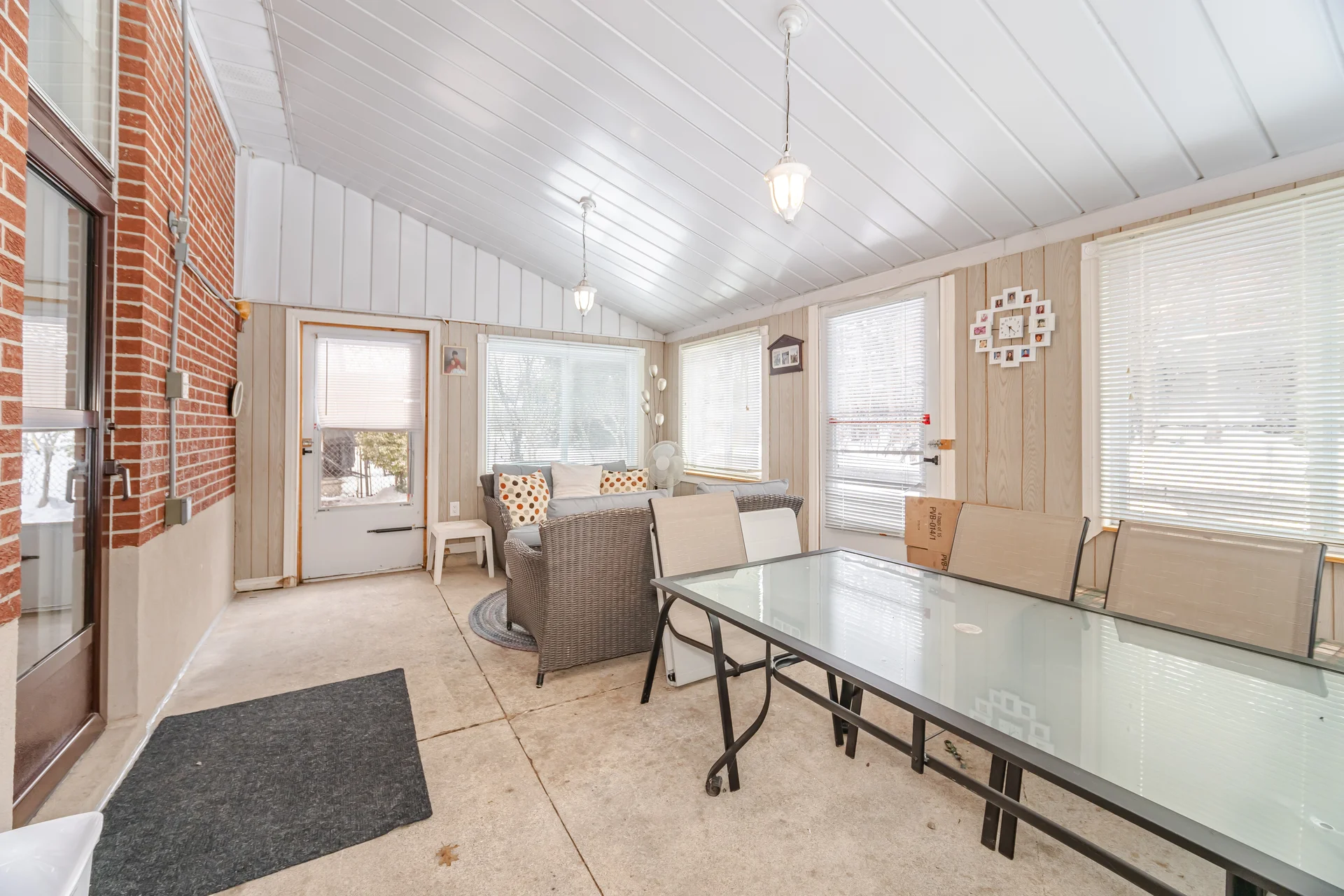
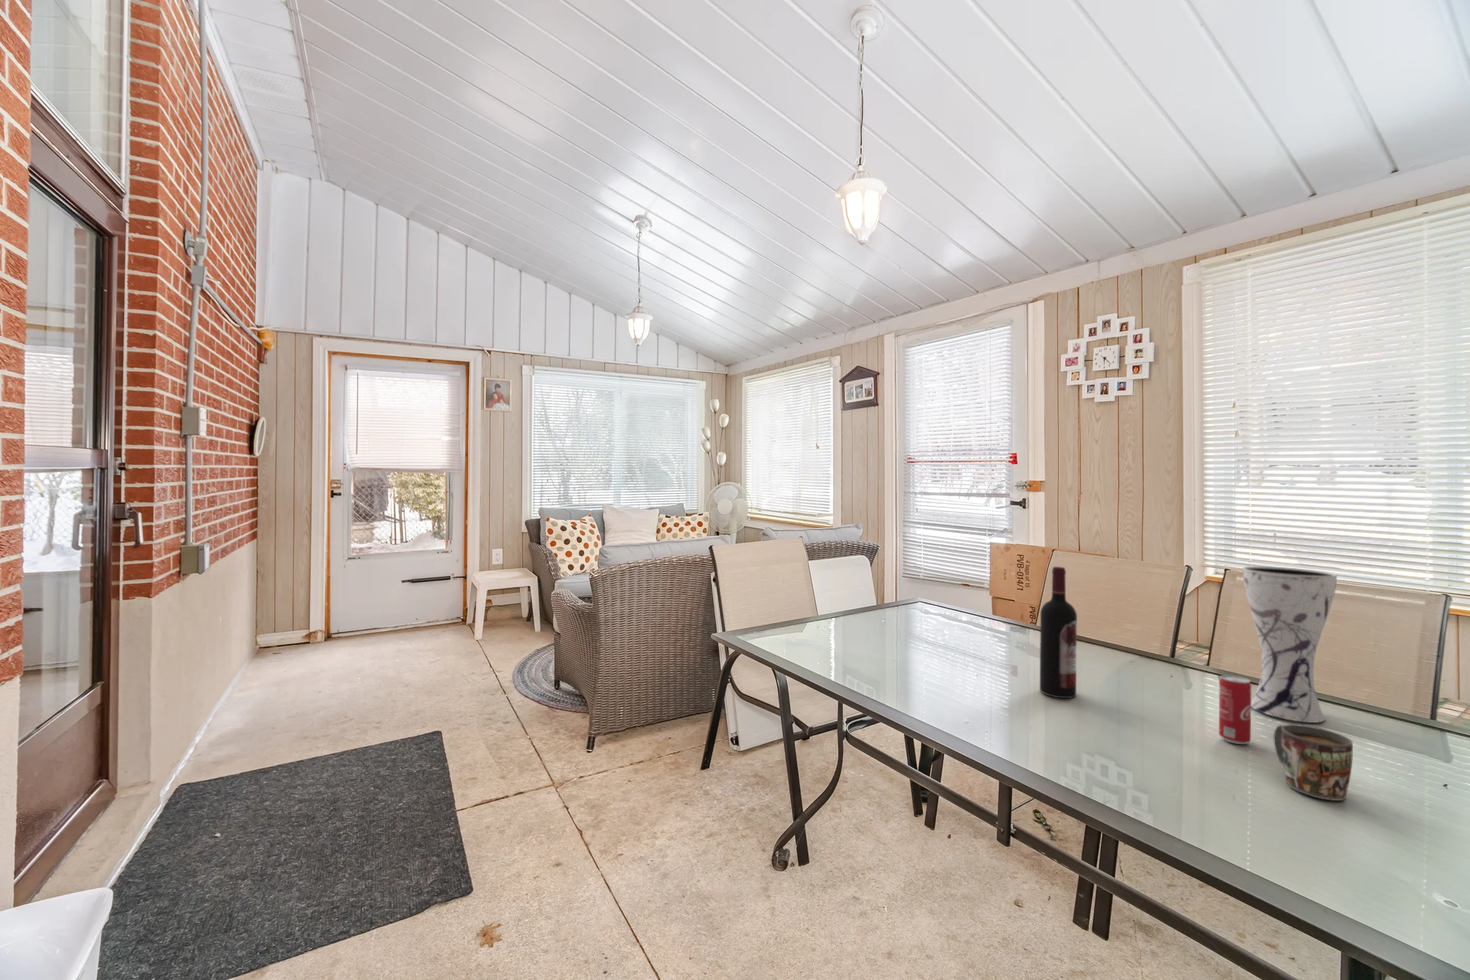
+ vase (1287, 641)
+ beverage can (1234, 709)
+ mug (1306, 757)
+ wine bottle (1058, 630)
